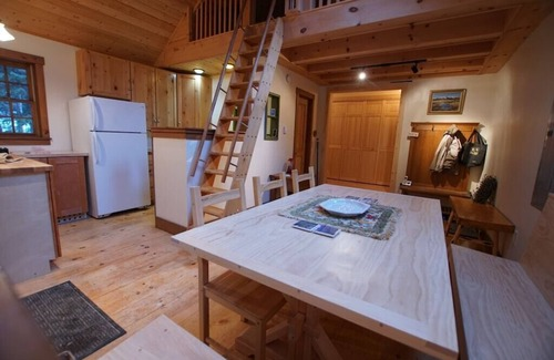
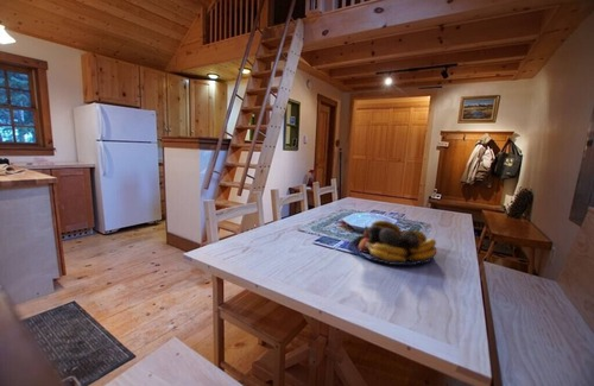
+ fruit bowl (390, 235)
